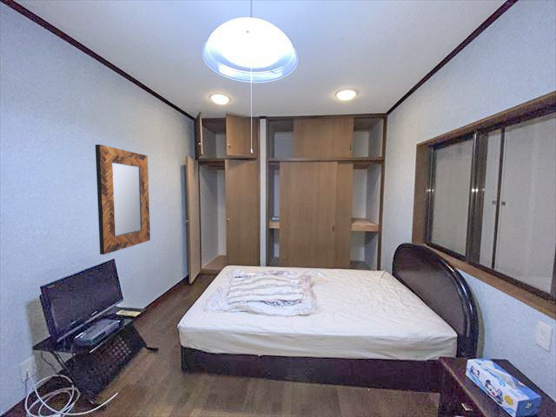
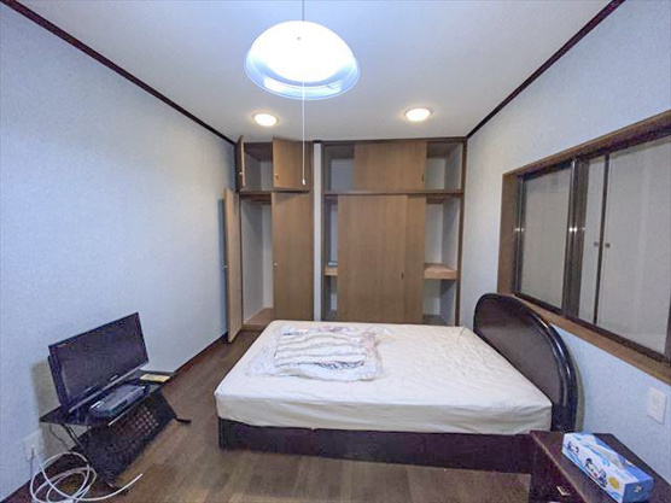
- home mirror (126, 199)
